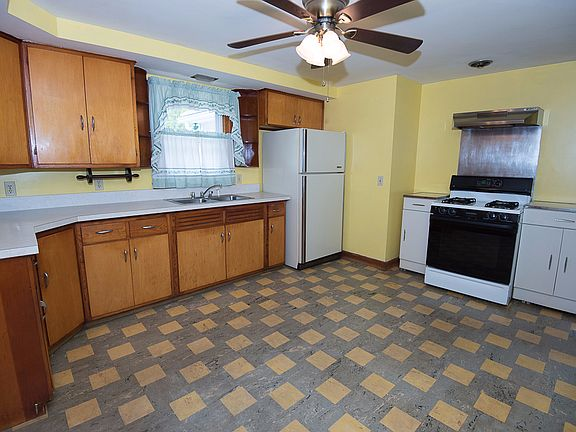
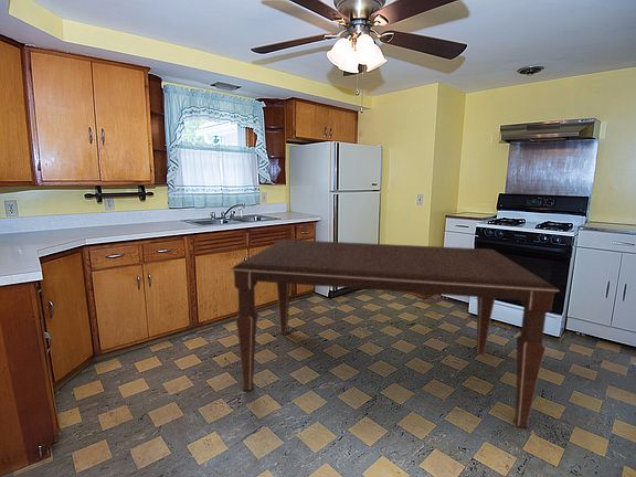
+ dining table (378, 289)
